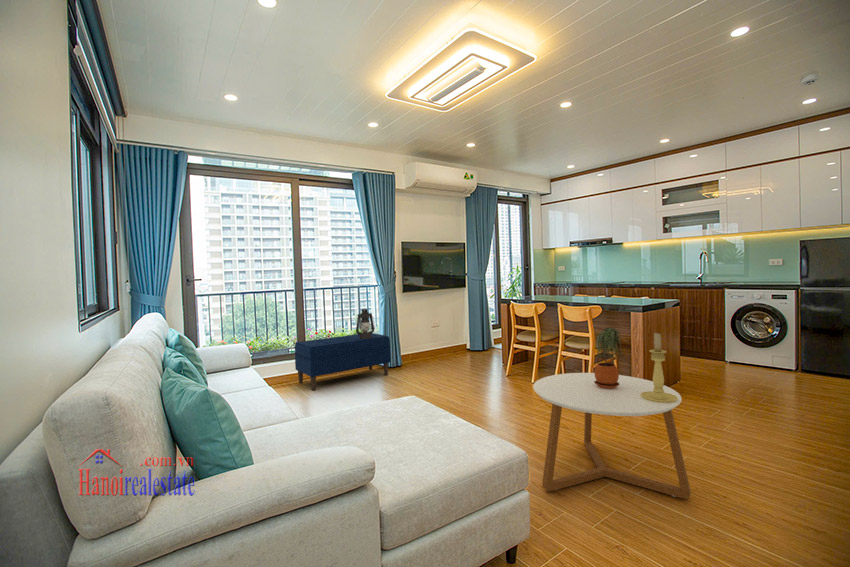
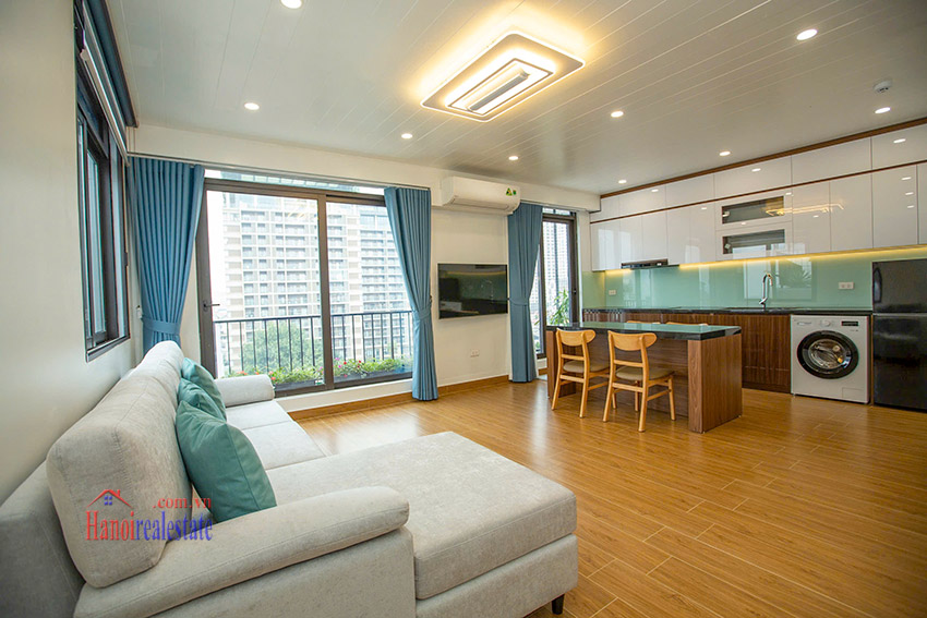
- bench (344, 358)
- lantern (365, 323)
- candle holder (658, 364)
- potted plant (608, 356)
- coffee table (590, 431)
